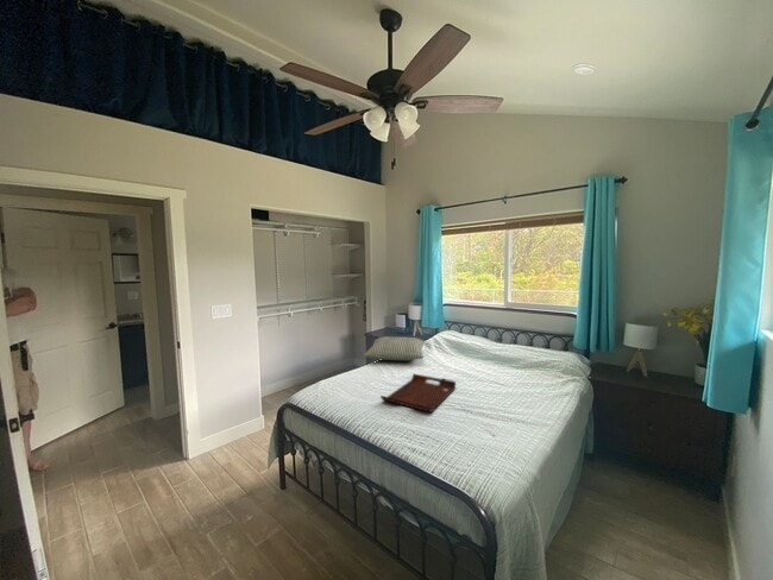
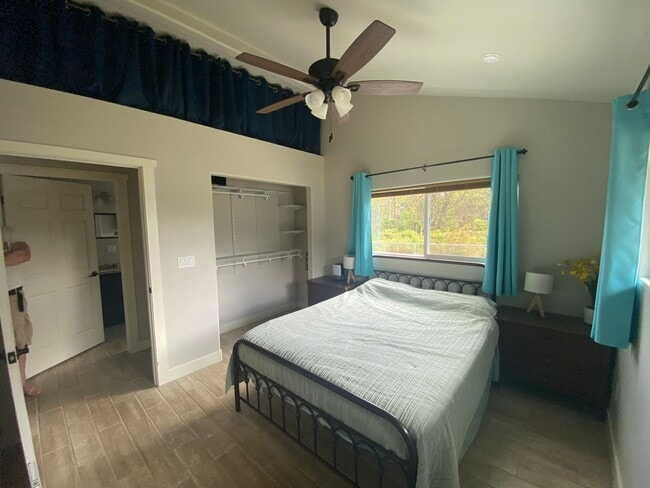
- pillow (396, 347)
- serving tray (420, 391)
